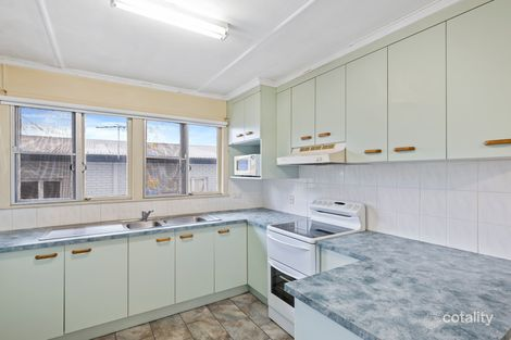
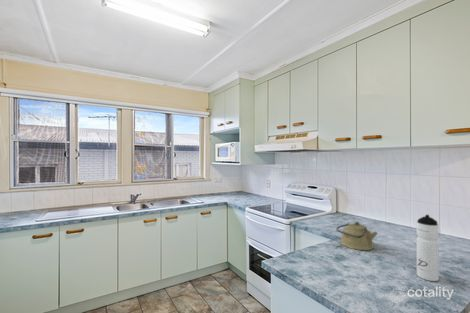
+ kettle (359, 234)
+ water bottle (427, 245)
